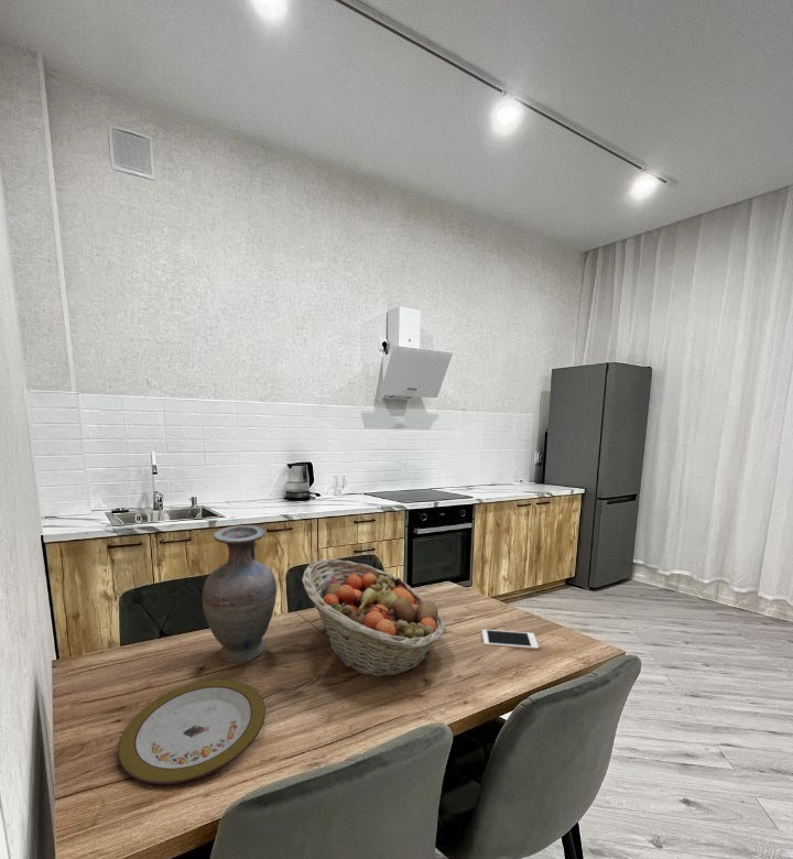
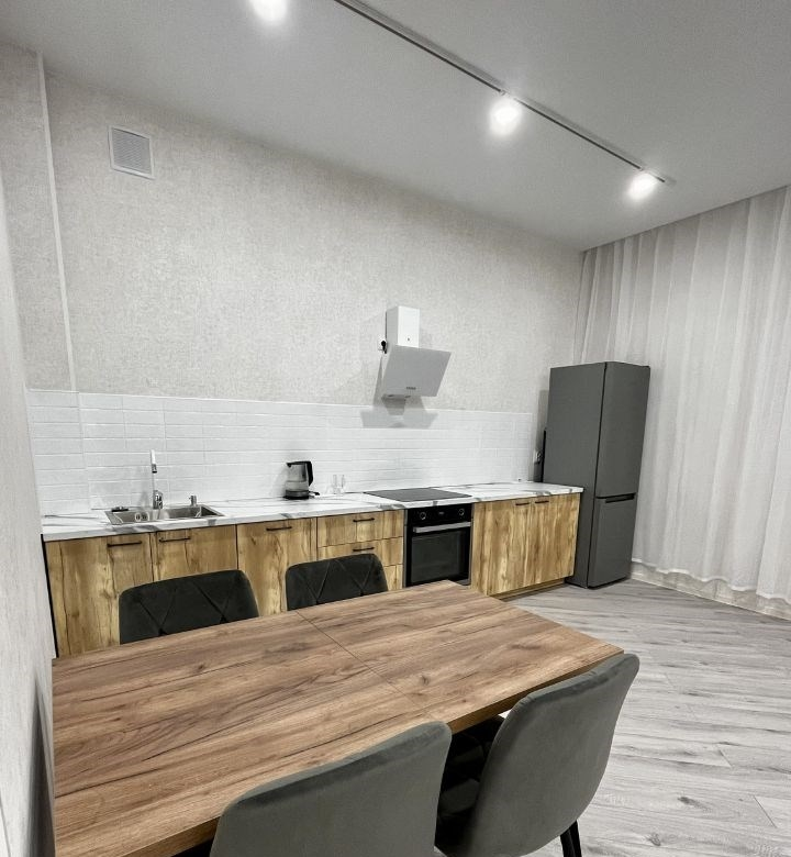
- vase (240, 592)
- fruit basket (371, 609)
- plate (196, 728)
- cell phone (509, 639)
